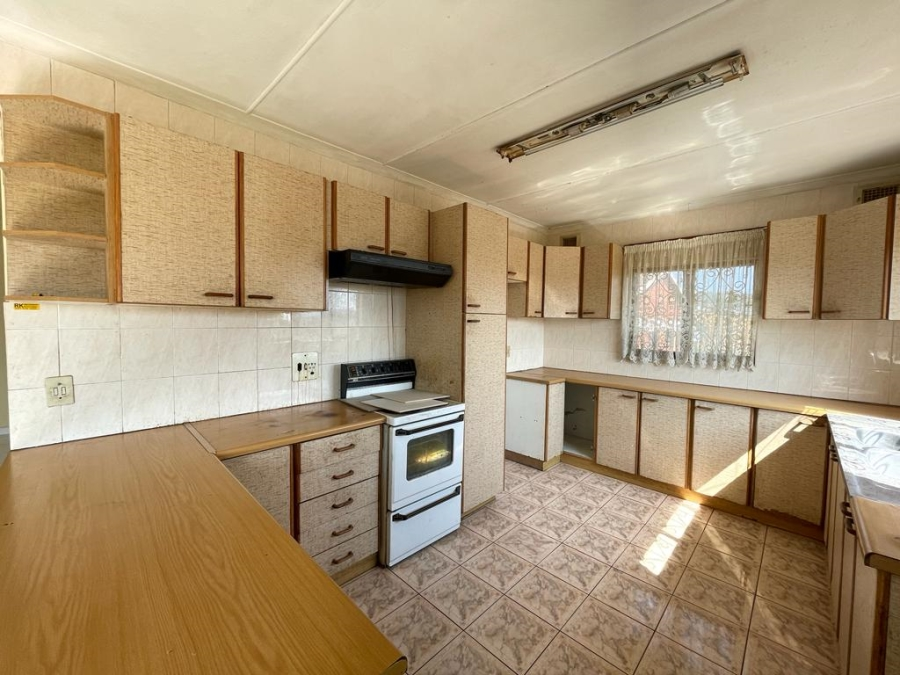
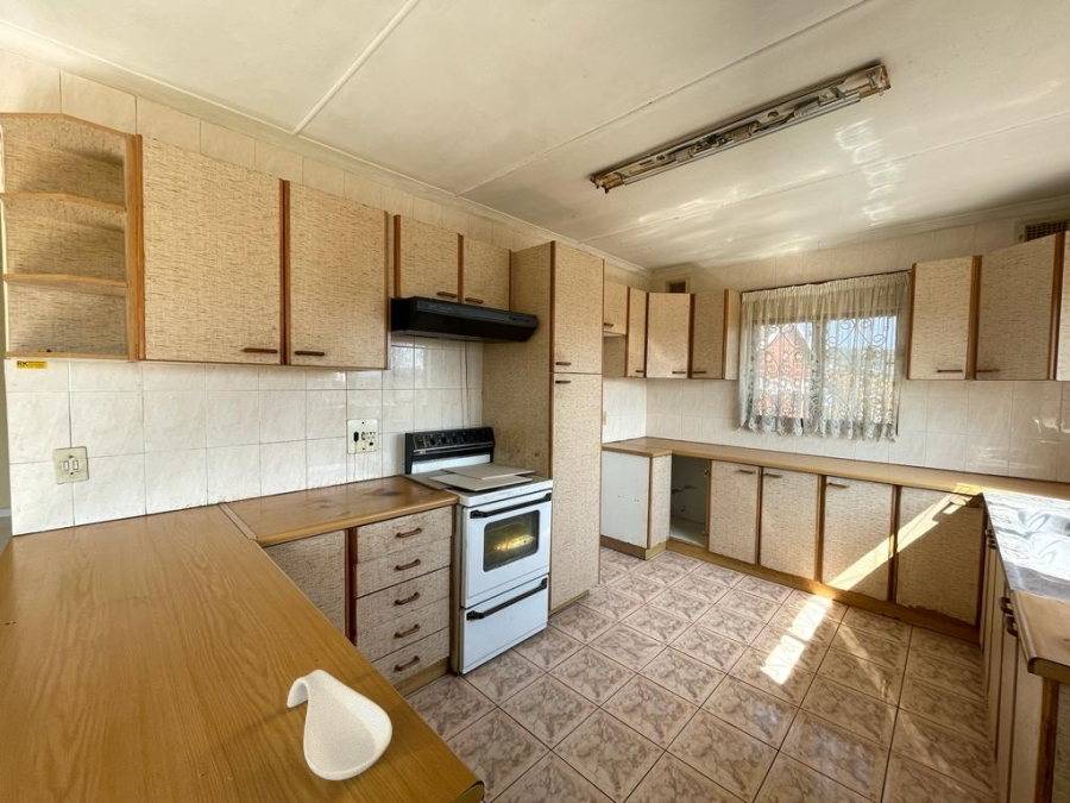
+ spoon rest (331, 715)
